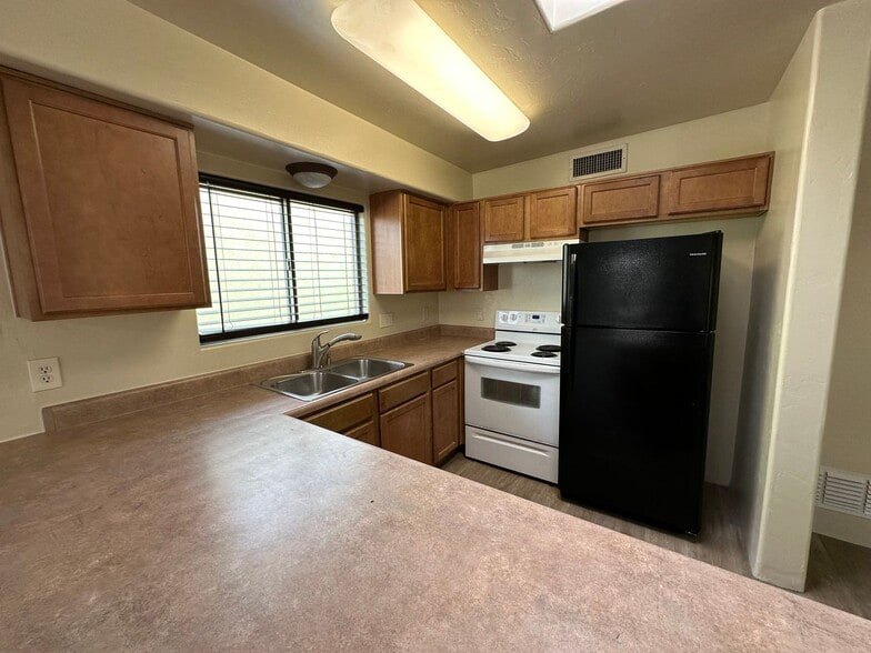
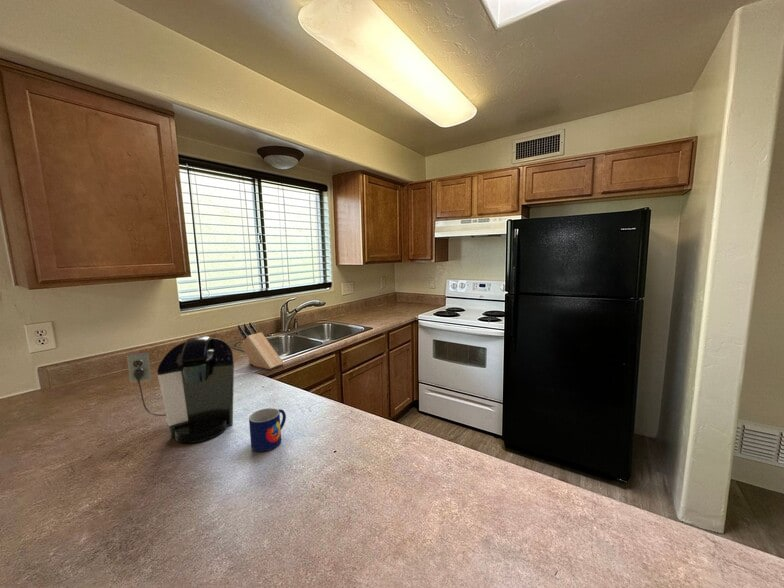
+ knife block (259, 344)
+ coffee maker (179, 385)
+ mug (270, 426)
